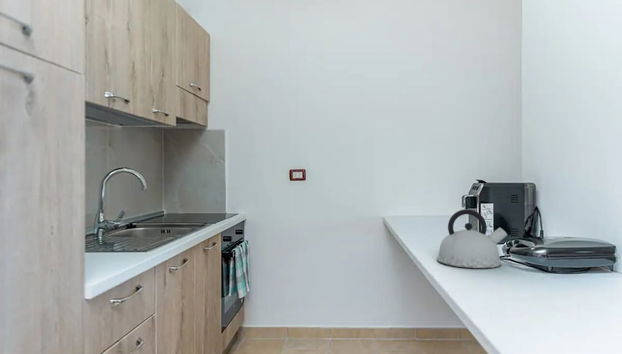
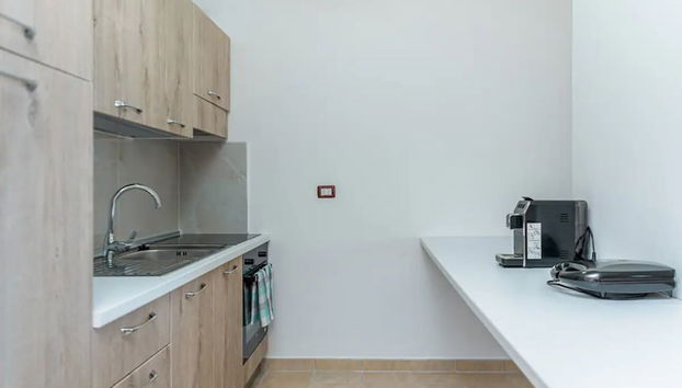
- kettle (471, 235)
